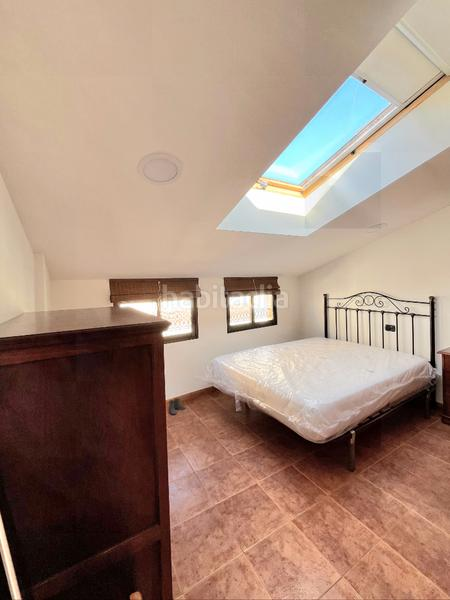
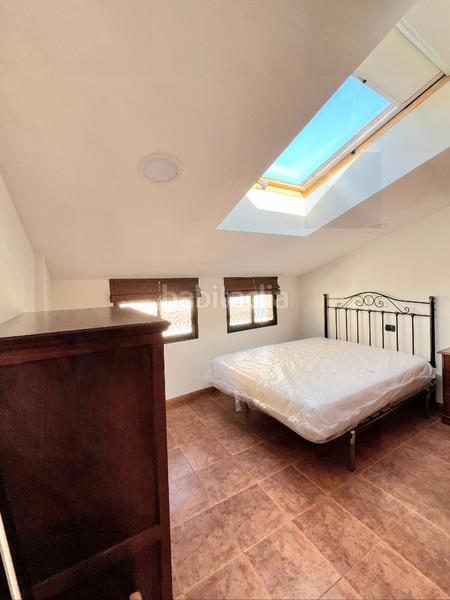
- boots (175, 405)
